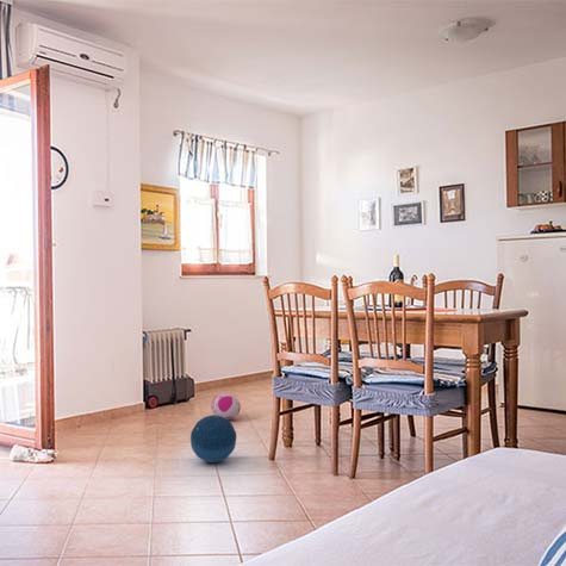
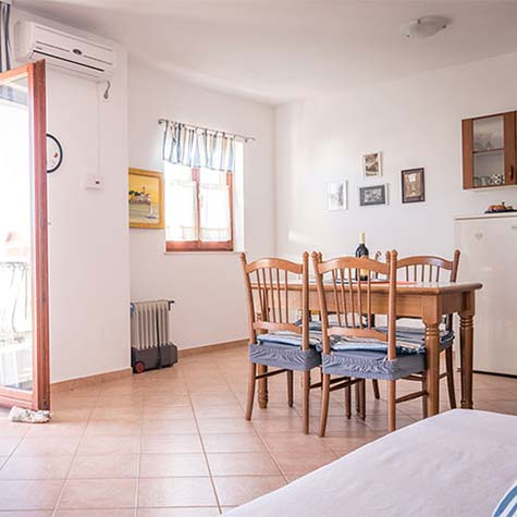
- plush toy (225, 406)
- ball (213, 439)
